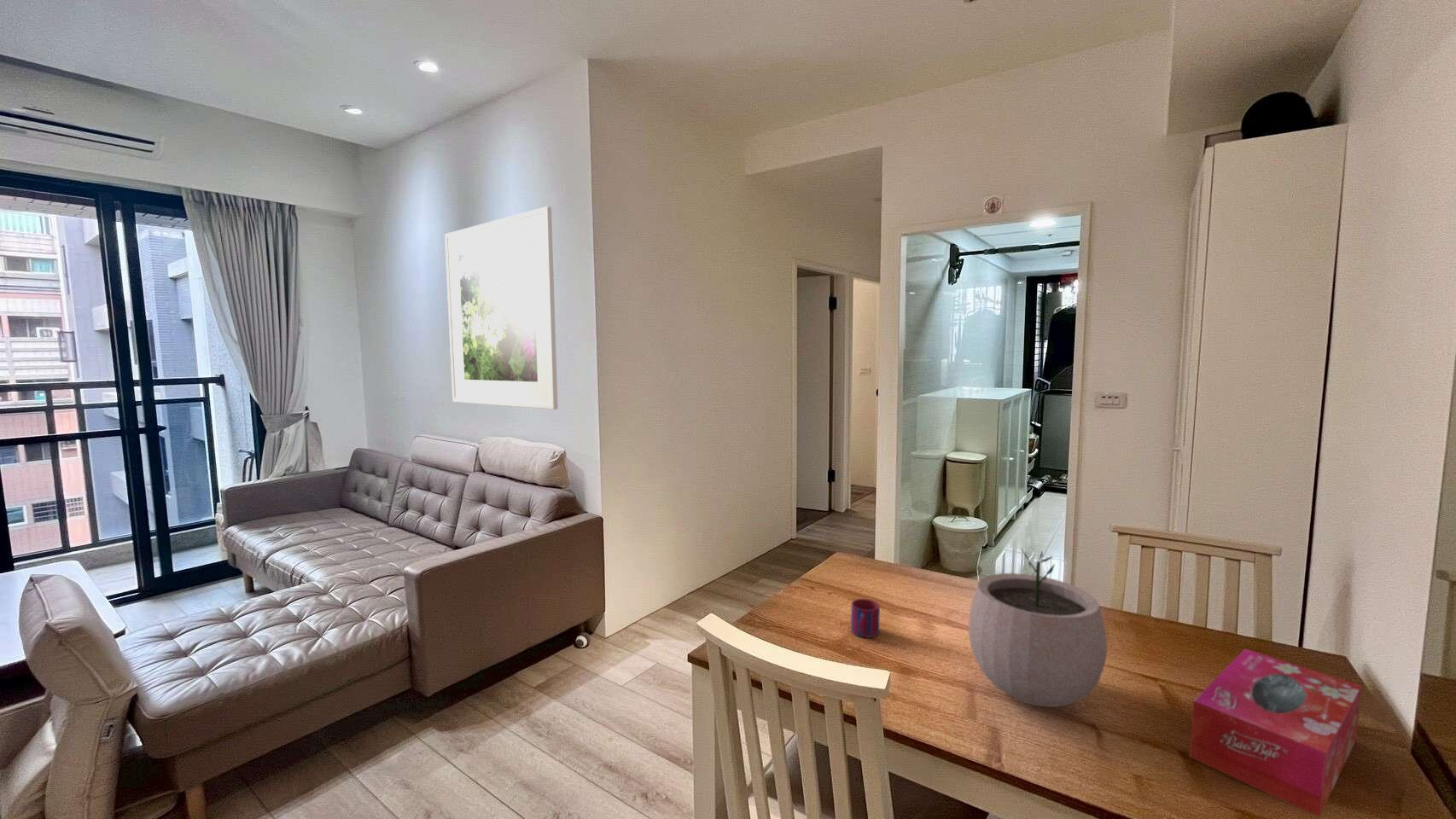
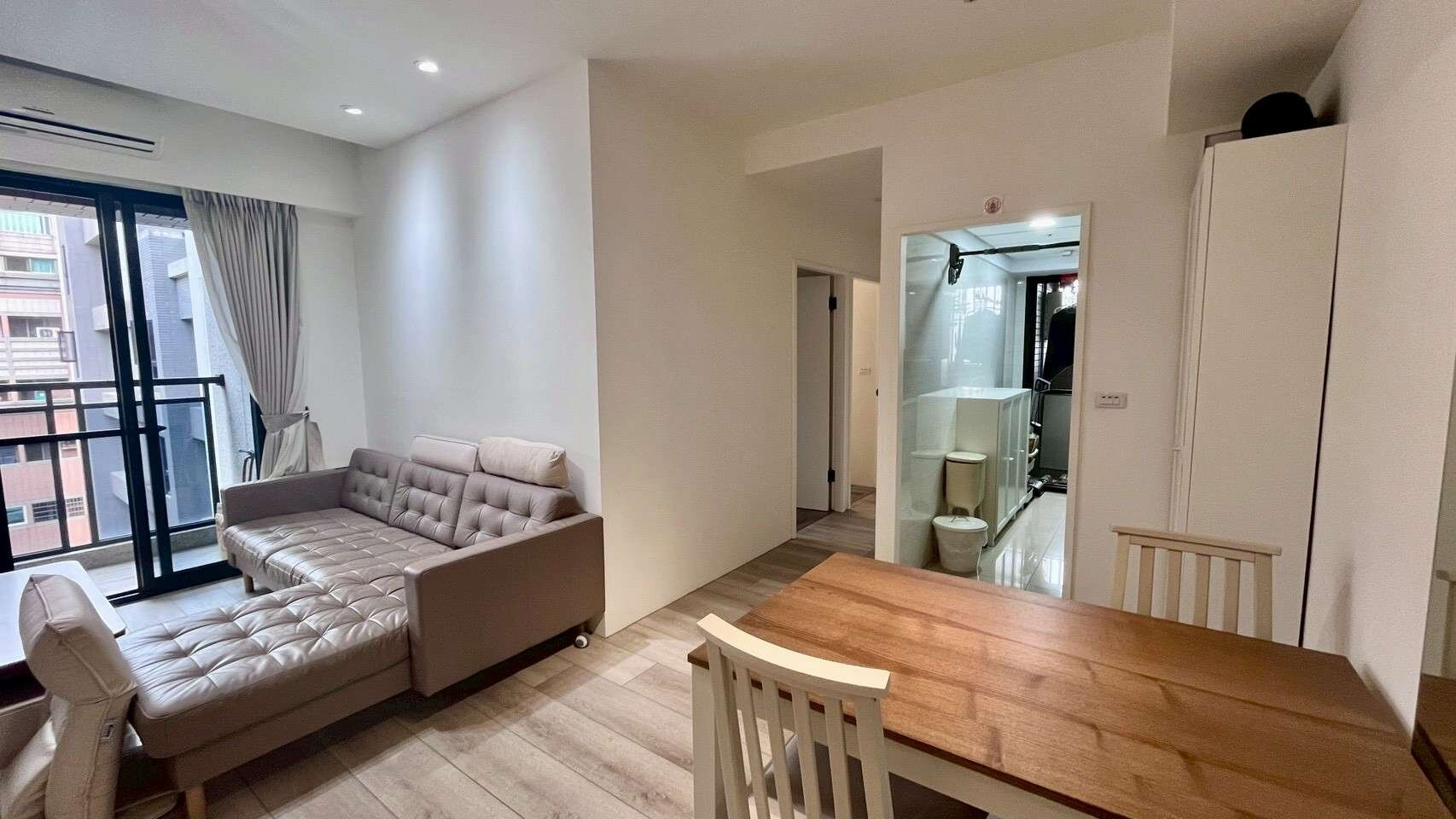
- plant pot (1034, 621)
- tissue box (1277, 720)
- mug (863, 620)
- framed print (497, 314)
